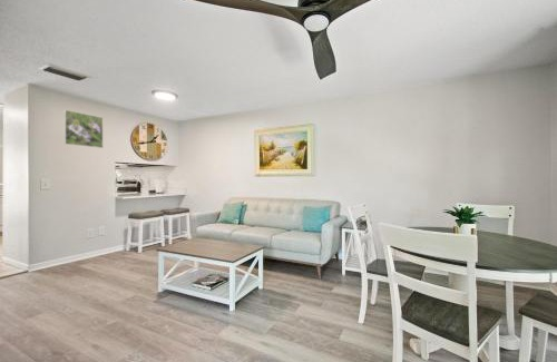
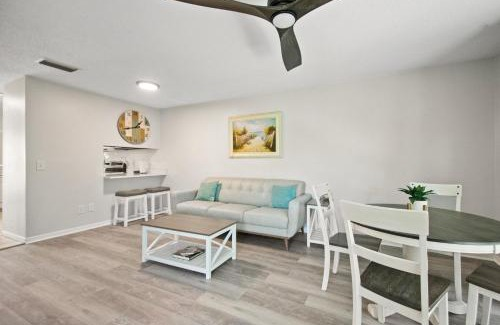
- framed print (84, 129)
